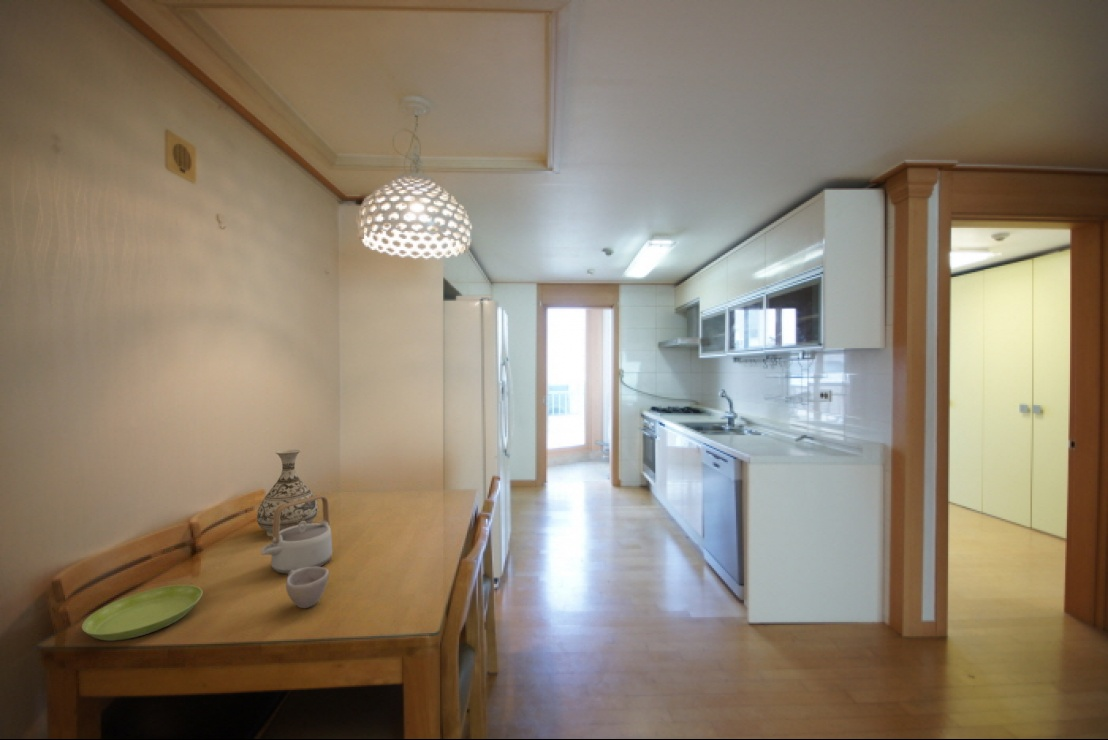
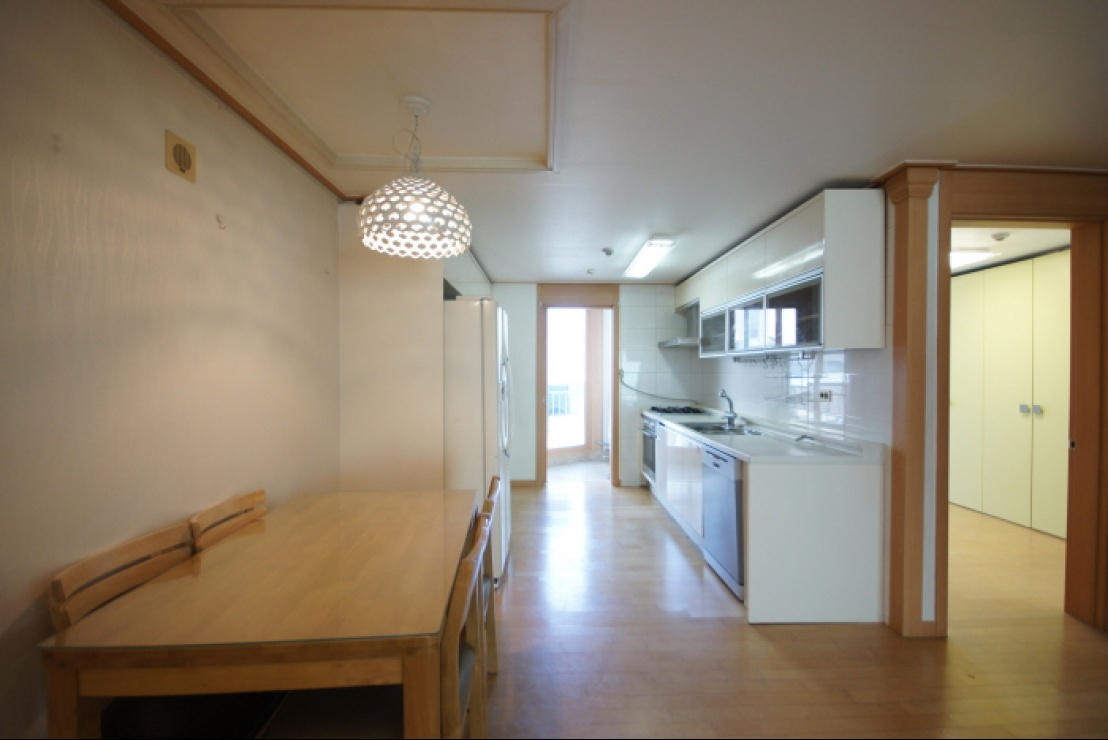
- cup (303, 588)
- teapot (297, 533)
- vase (288, 490)
- saucer (146, 613)
